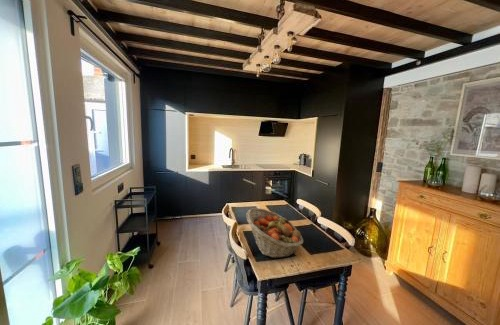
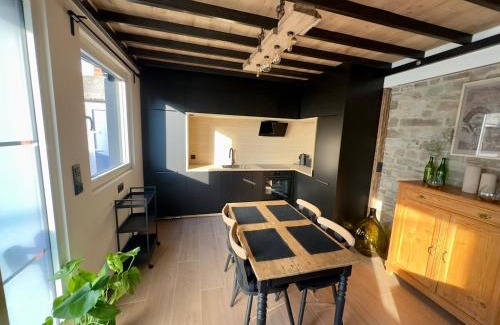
- fruit basket (273, 229)
